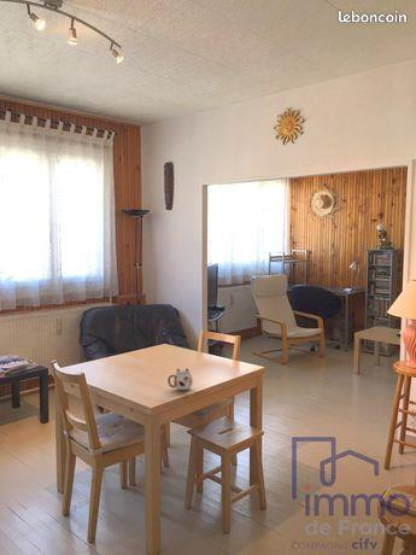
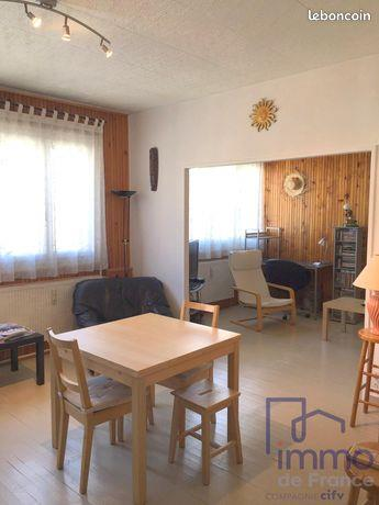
- mug (180, 379)
